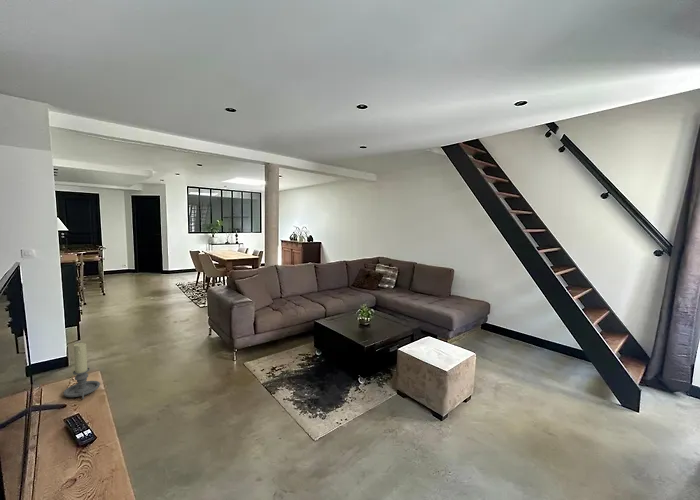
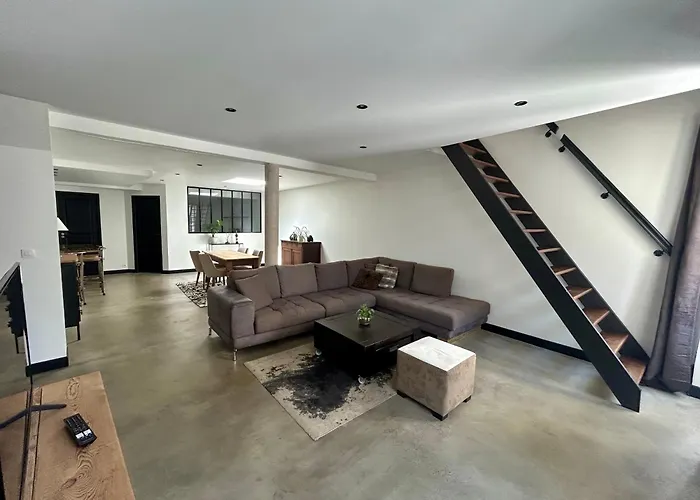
- candle holder (81, 368)
